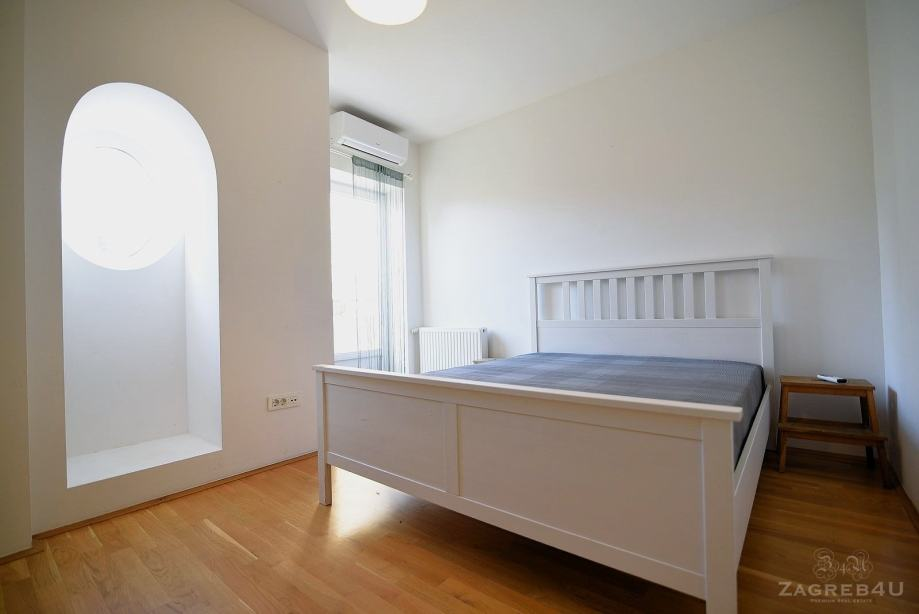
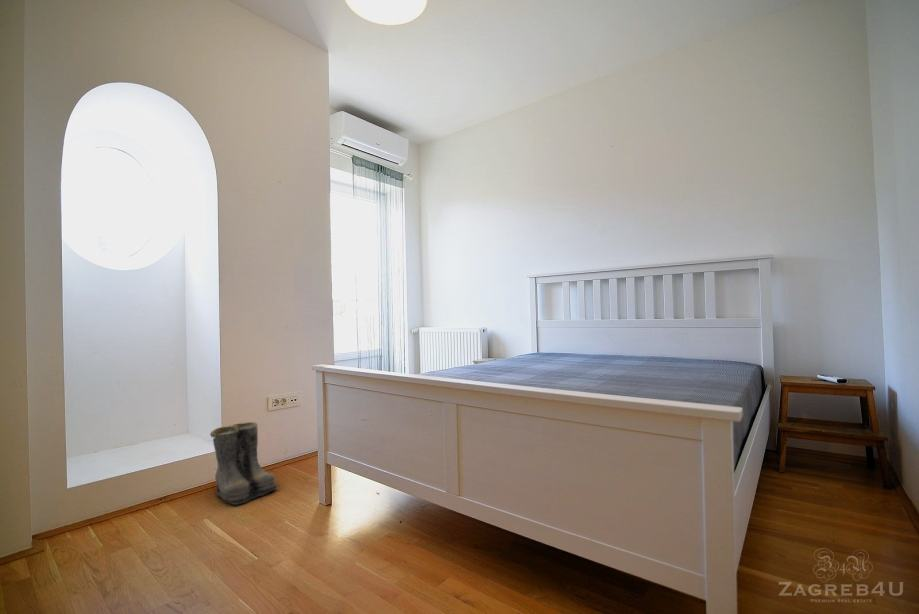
+ boots (242, 459)
